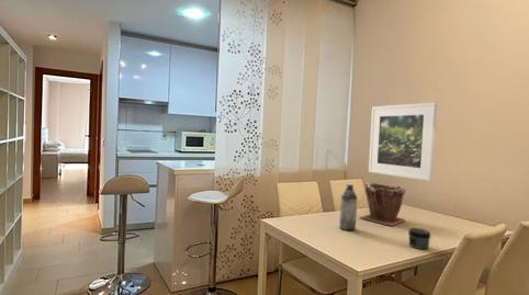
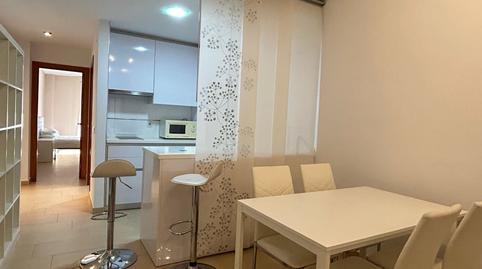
- plant pot (383, 202)
- jar (418, 238)
- water bottle (348, 206)
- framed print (398, 140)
